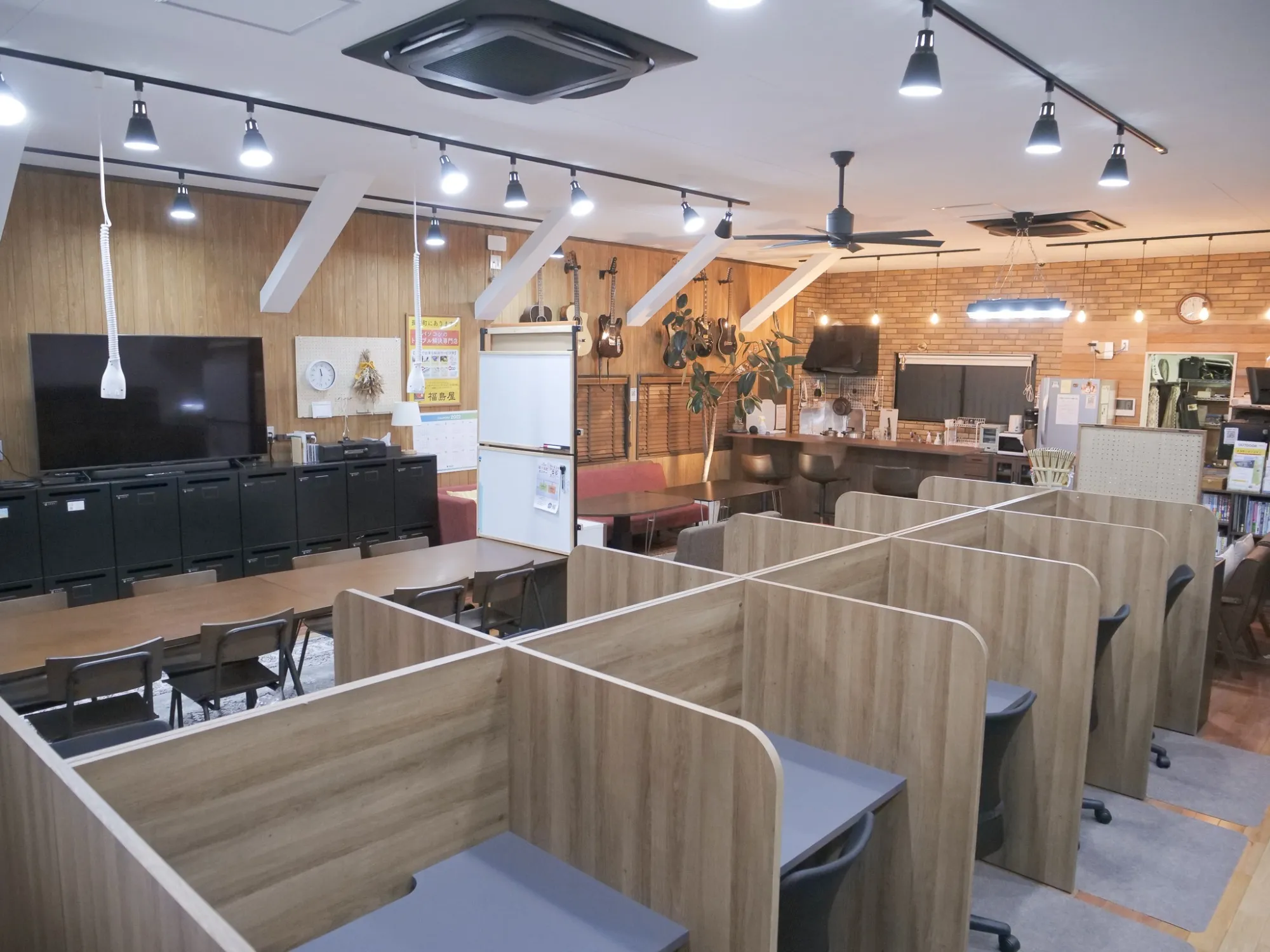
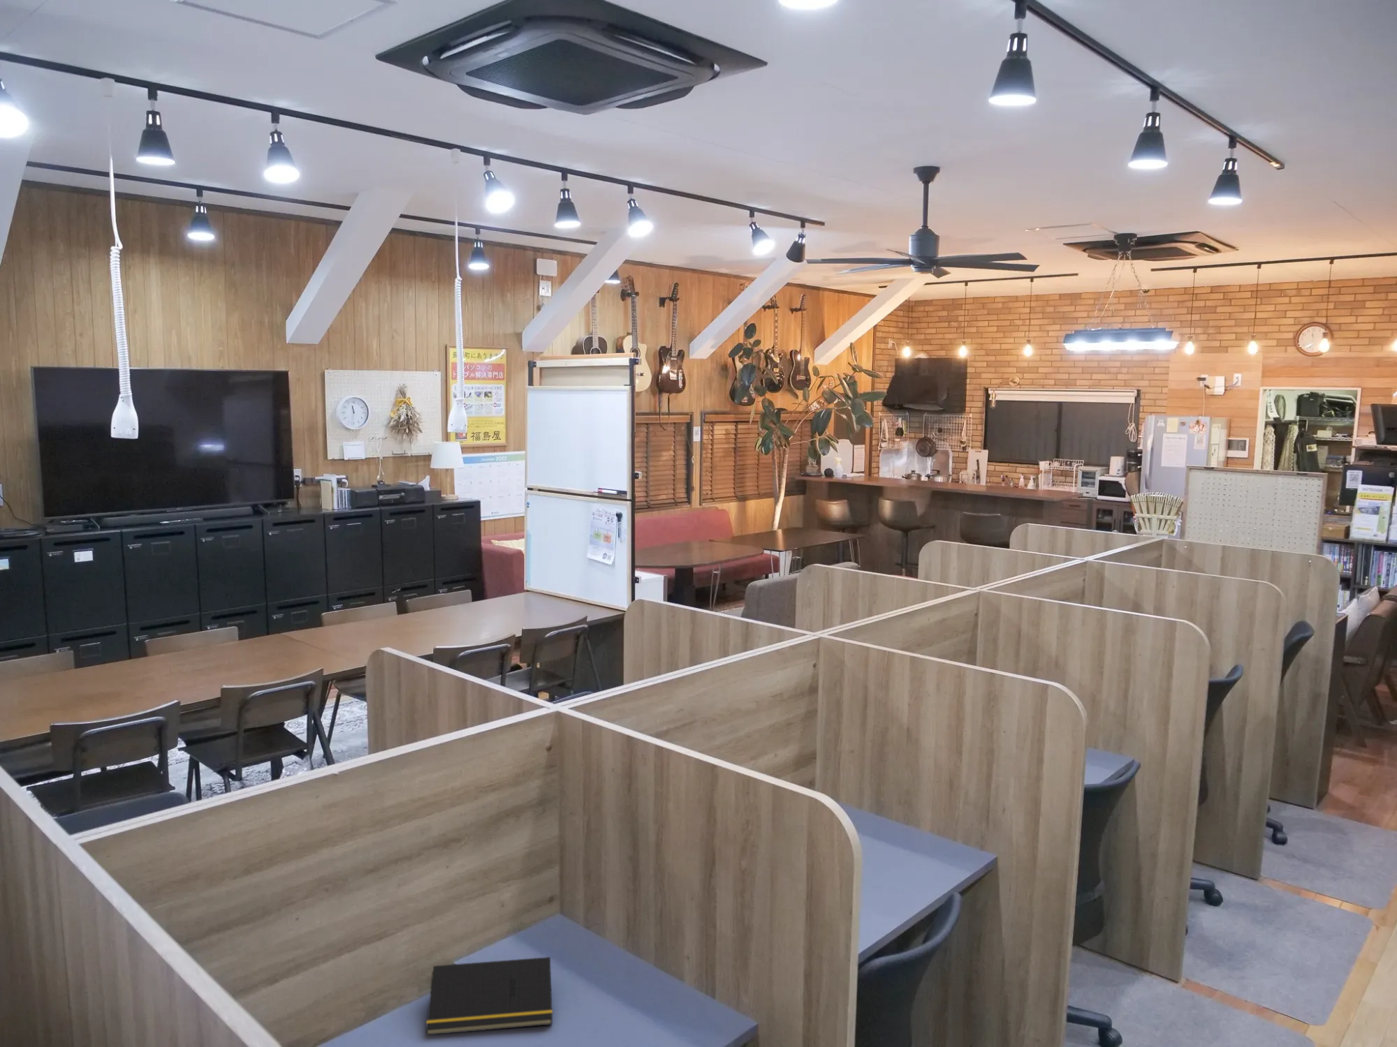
+ notepad (491, 994)
